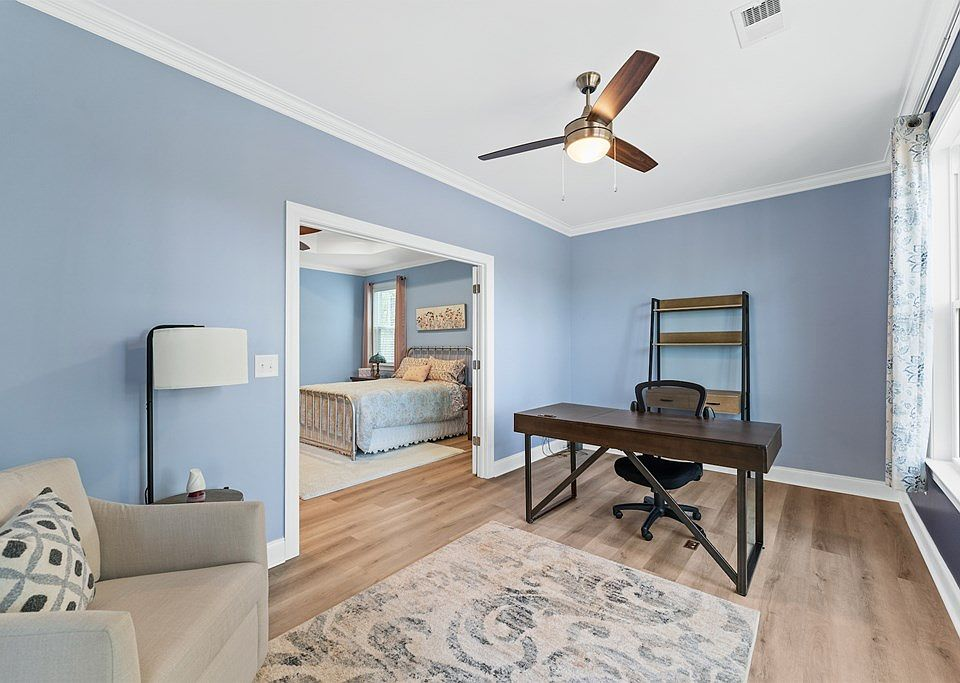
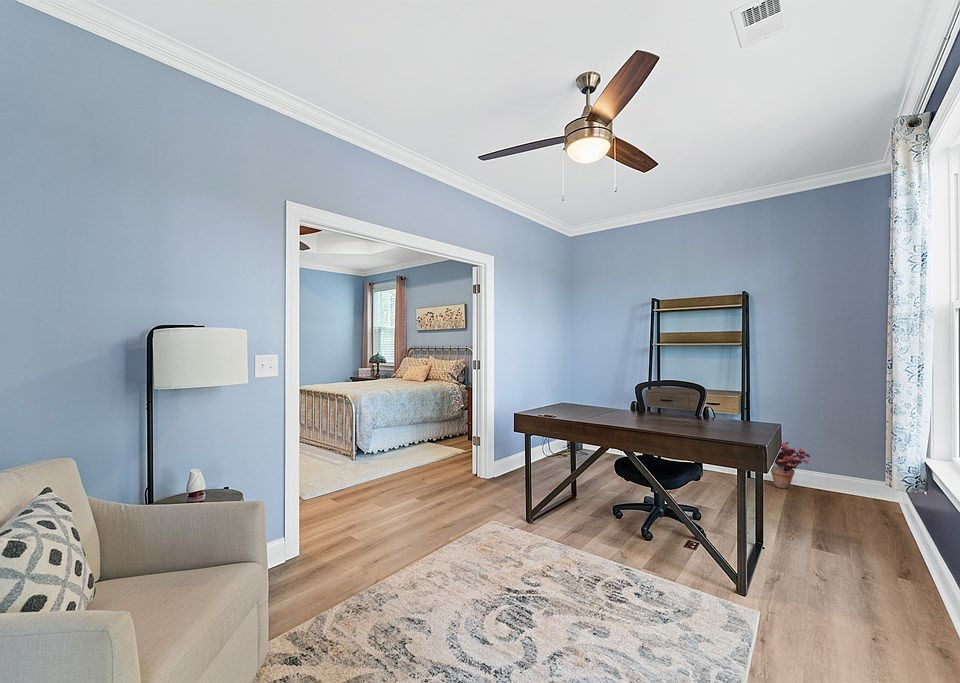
+ potted plant (785, 465)
